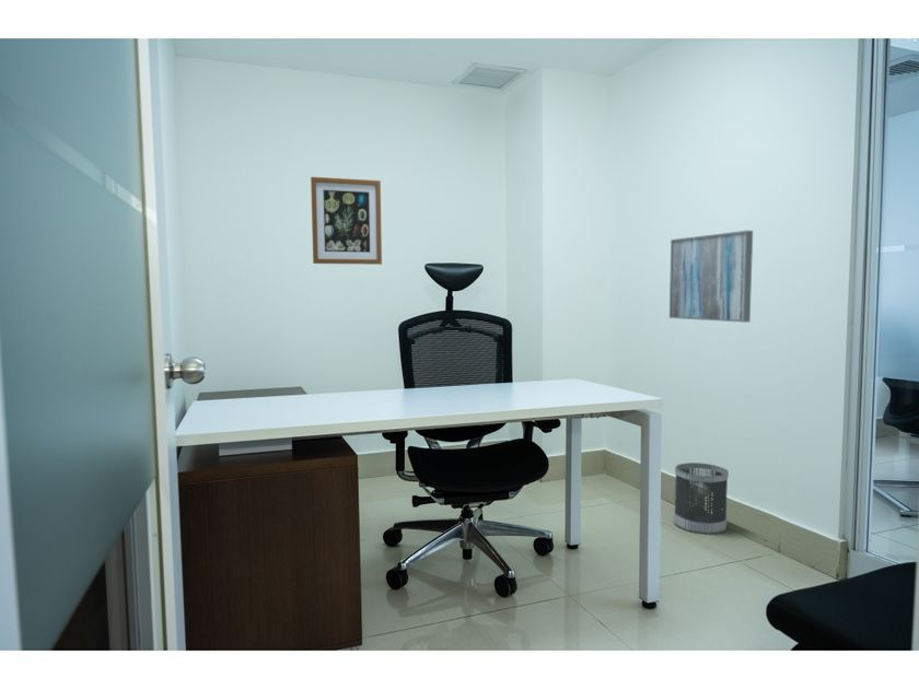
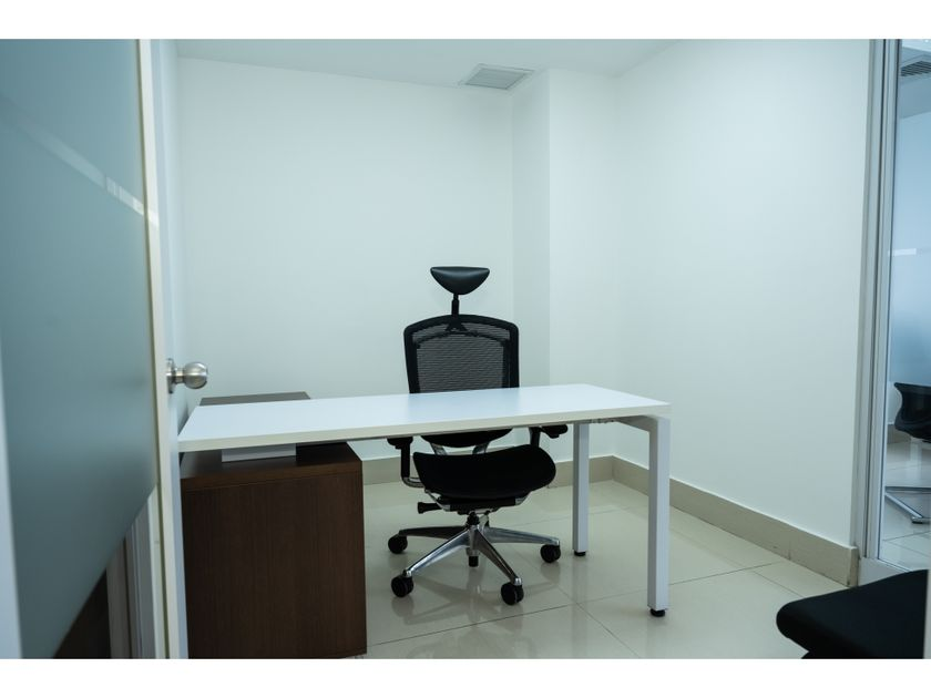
- wall art (347, 221)
- wastebasket (700, 497)
- wall art (707, 278)
